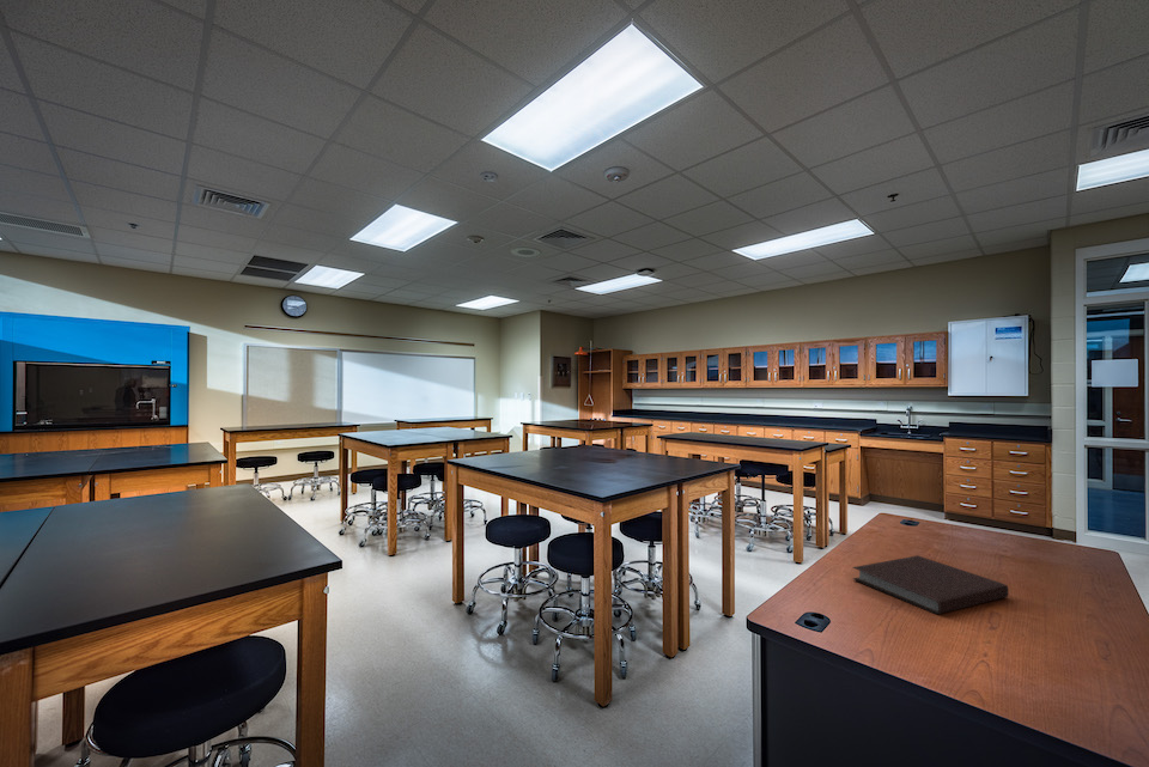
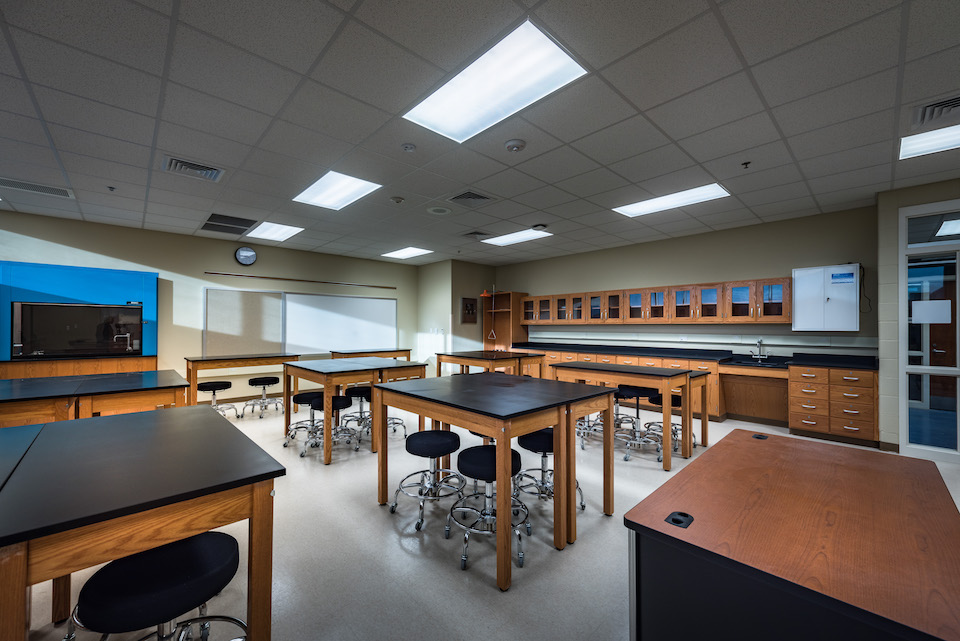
- notebook (926, 582)
